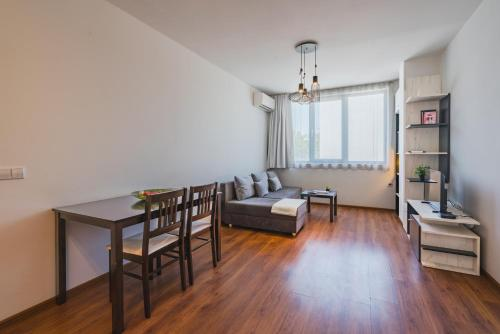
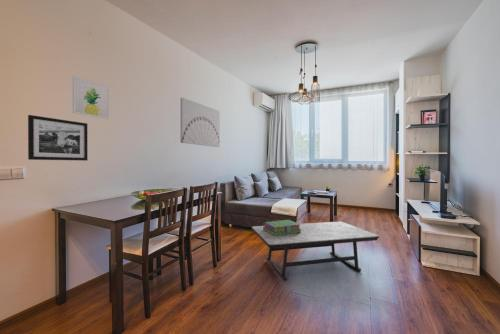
+ wall art (202, 125)
+ coffee table (311, 247)
+ picture frame (60, 139)
+ stack of books (281, 227)
+ wall art (92, 98)
